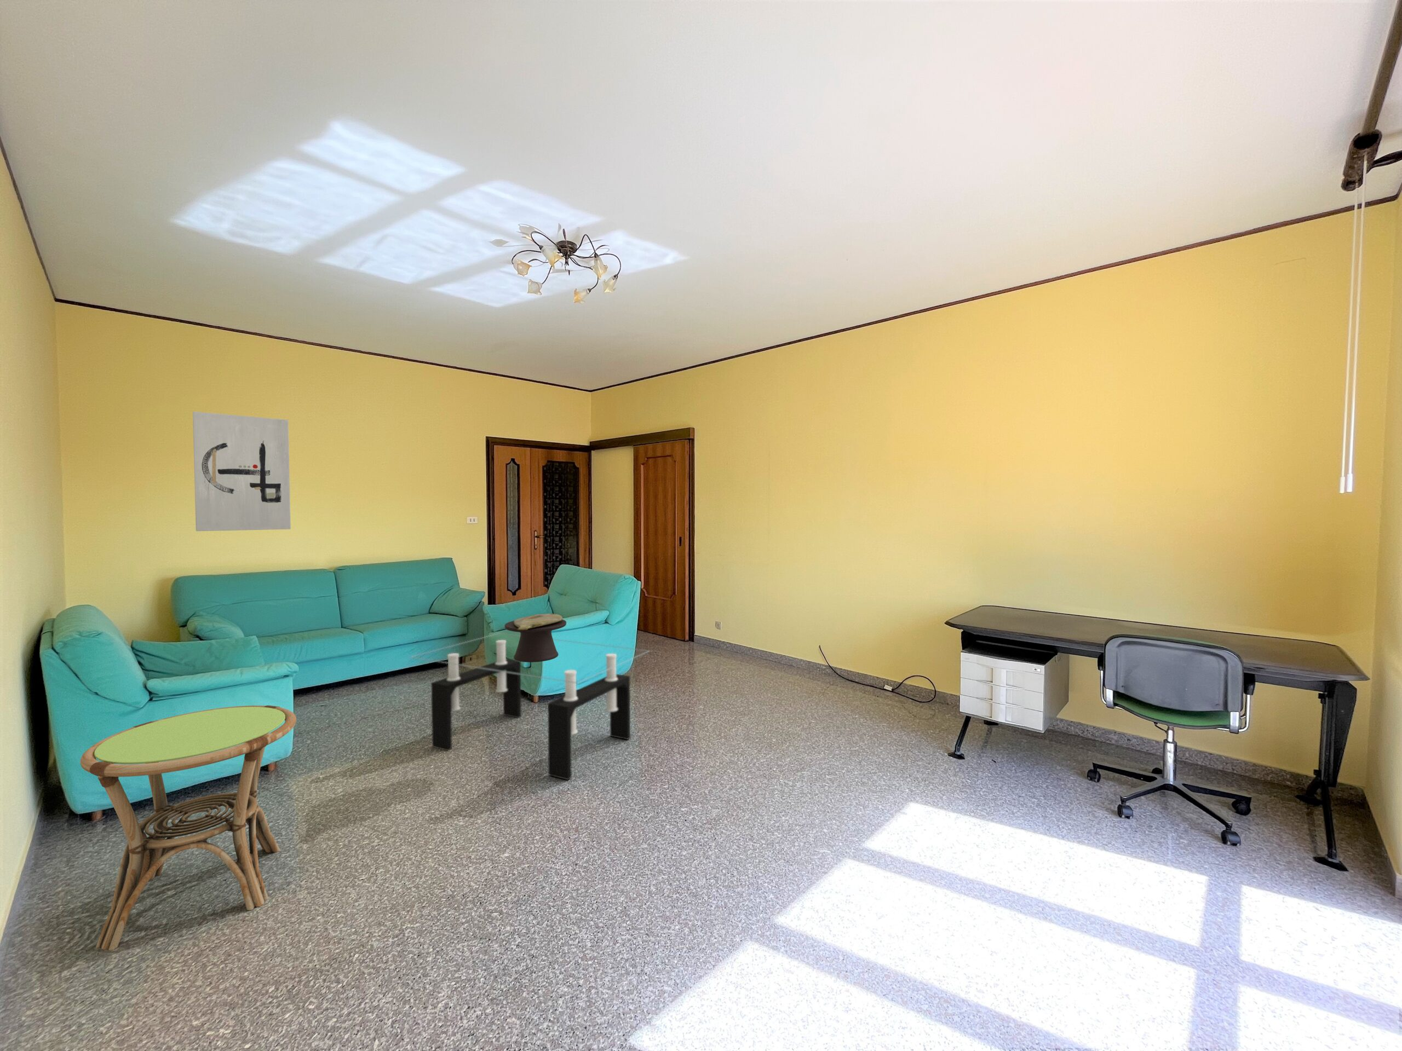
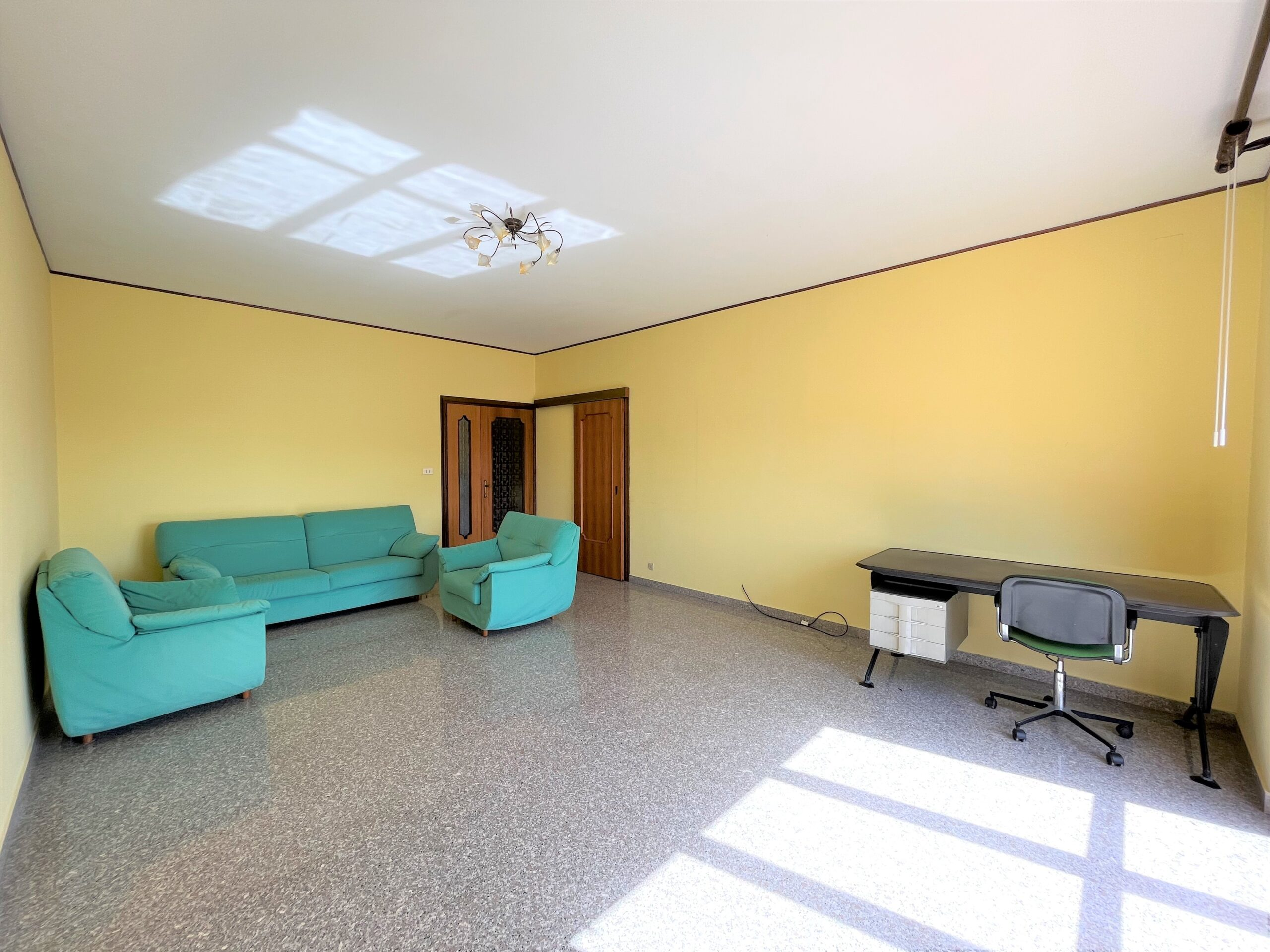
- coffee table (520, 698)
- side table (200, 811)
- wall art (244, 473)
- decorative bowl (533, 638)
